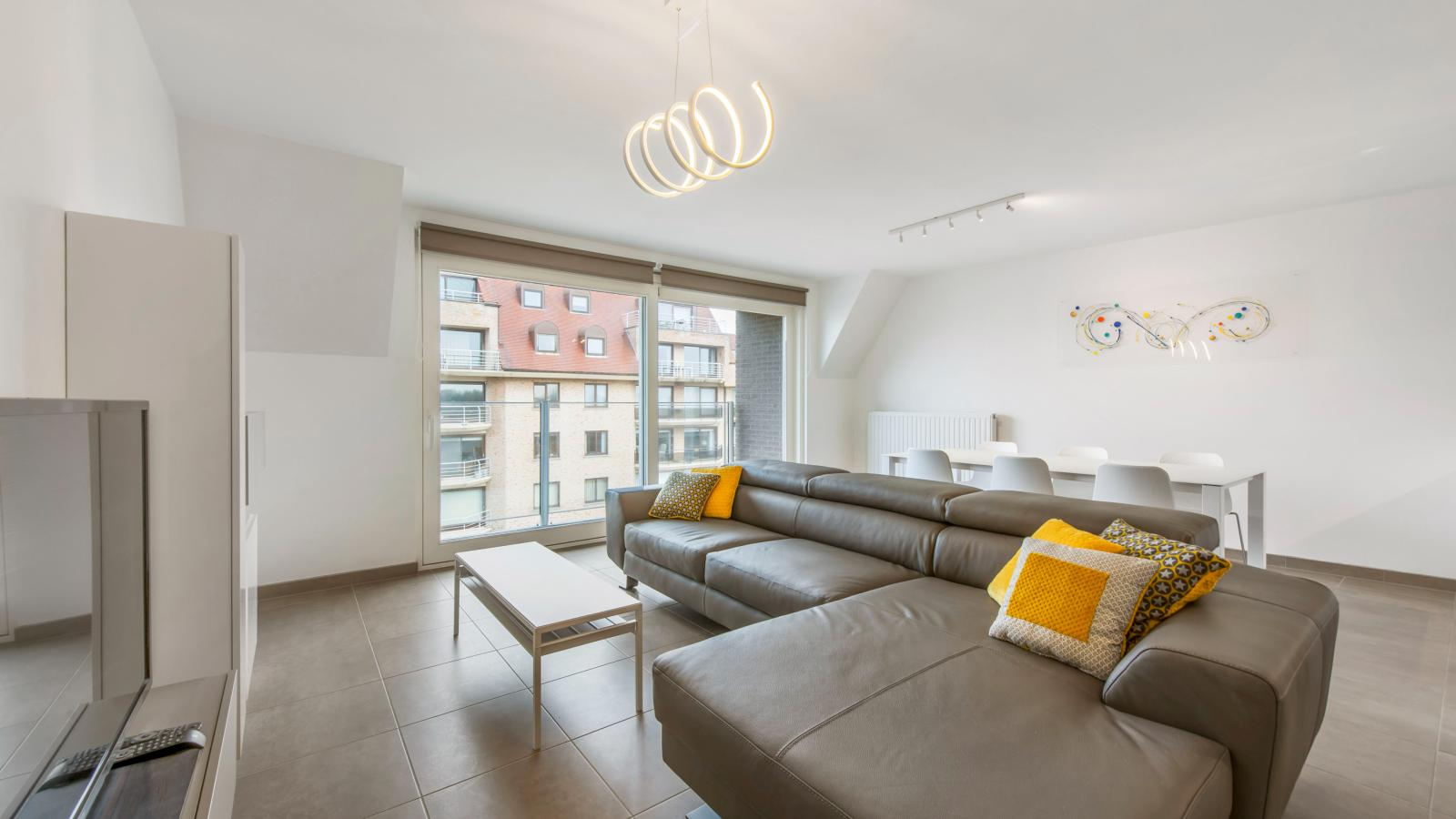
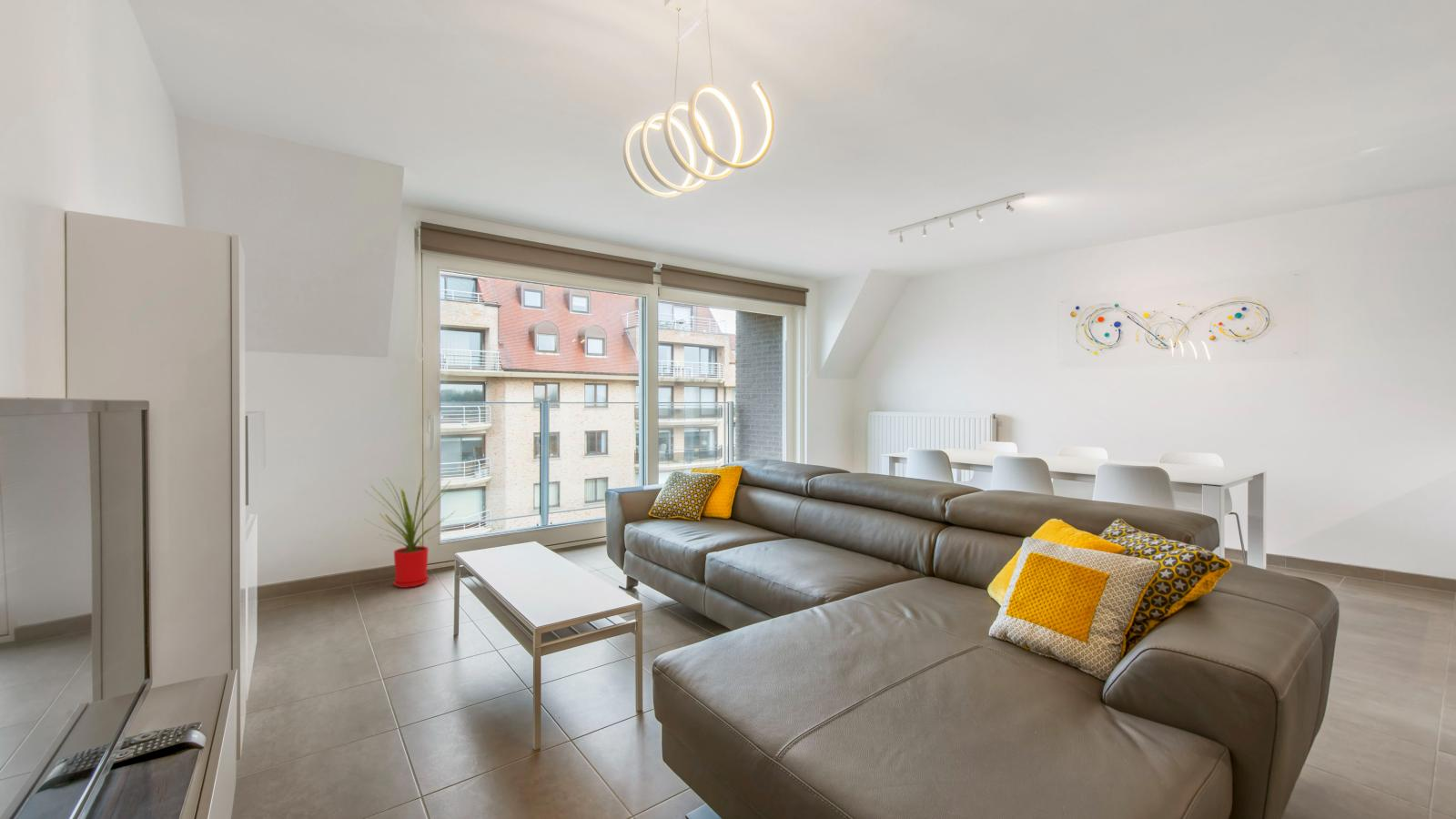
+ house plant (410, 528)
